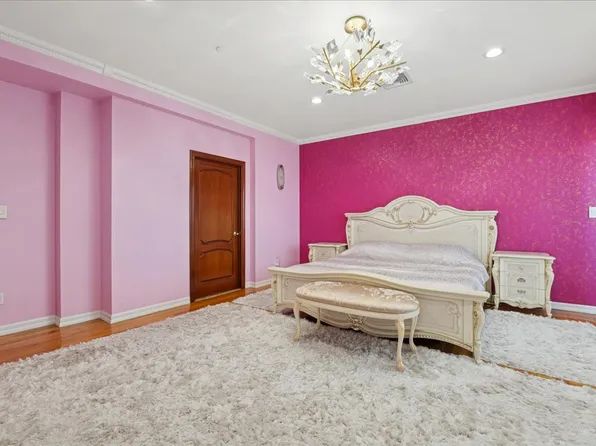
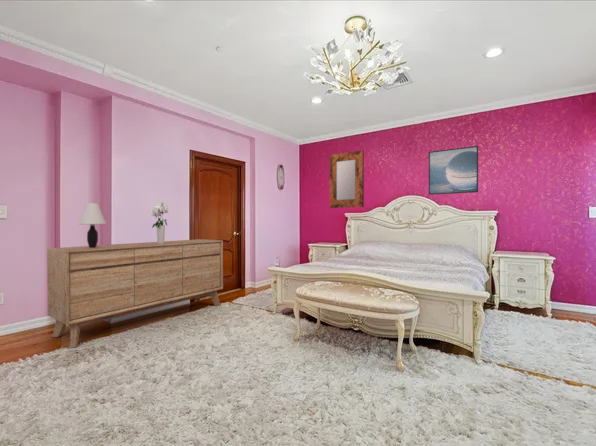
+ bouquet (158, 222)
+ table lamp (92, 225)
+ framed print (452, 171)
+ sideboard (149, 281)
+ home mirror (346, 180)
